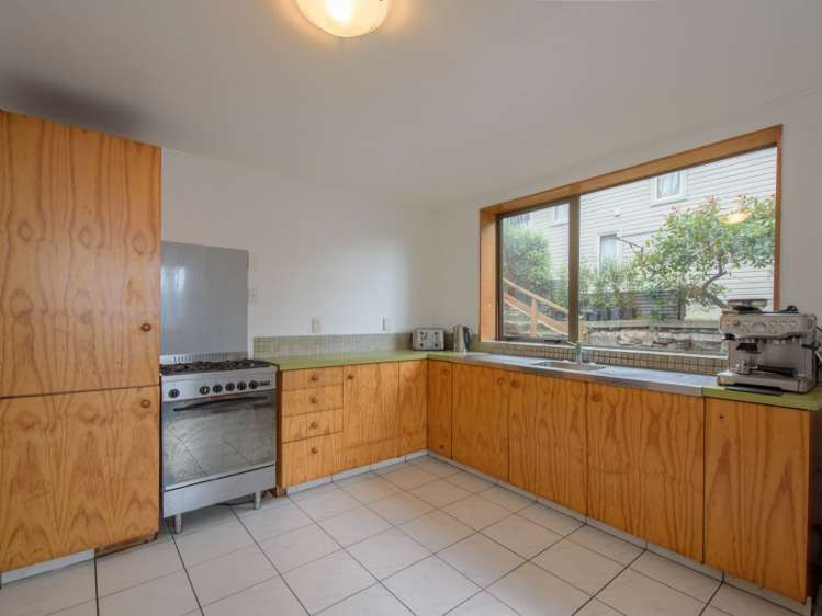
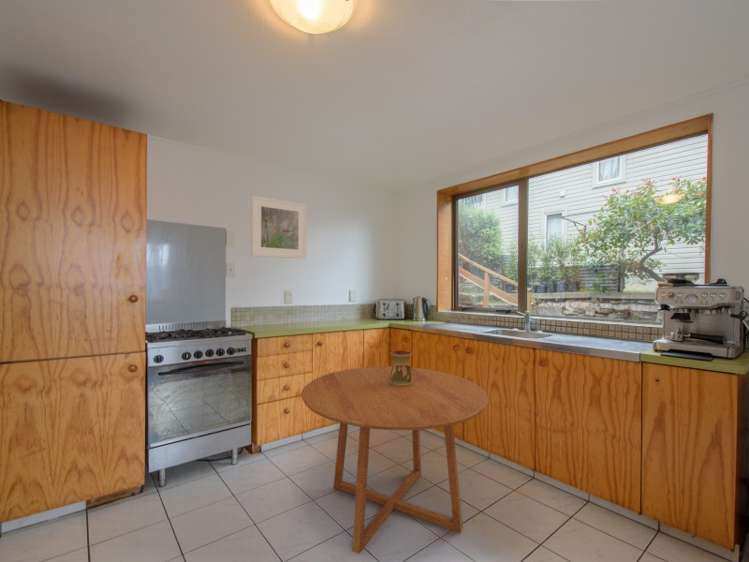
+ oil burner (401, 367)
+ dining table (392, 429)
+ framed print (280, 228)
